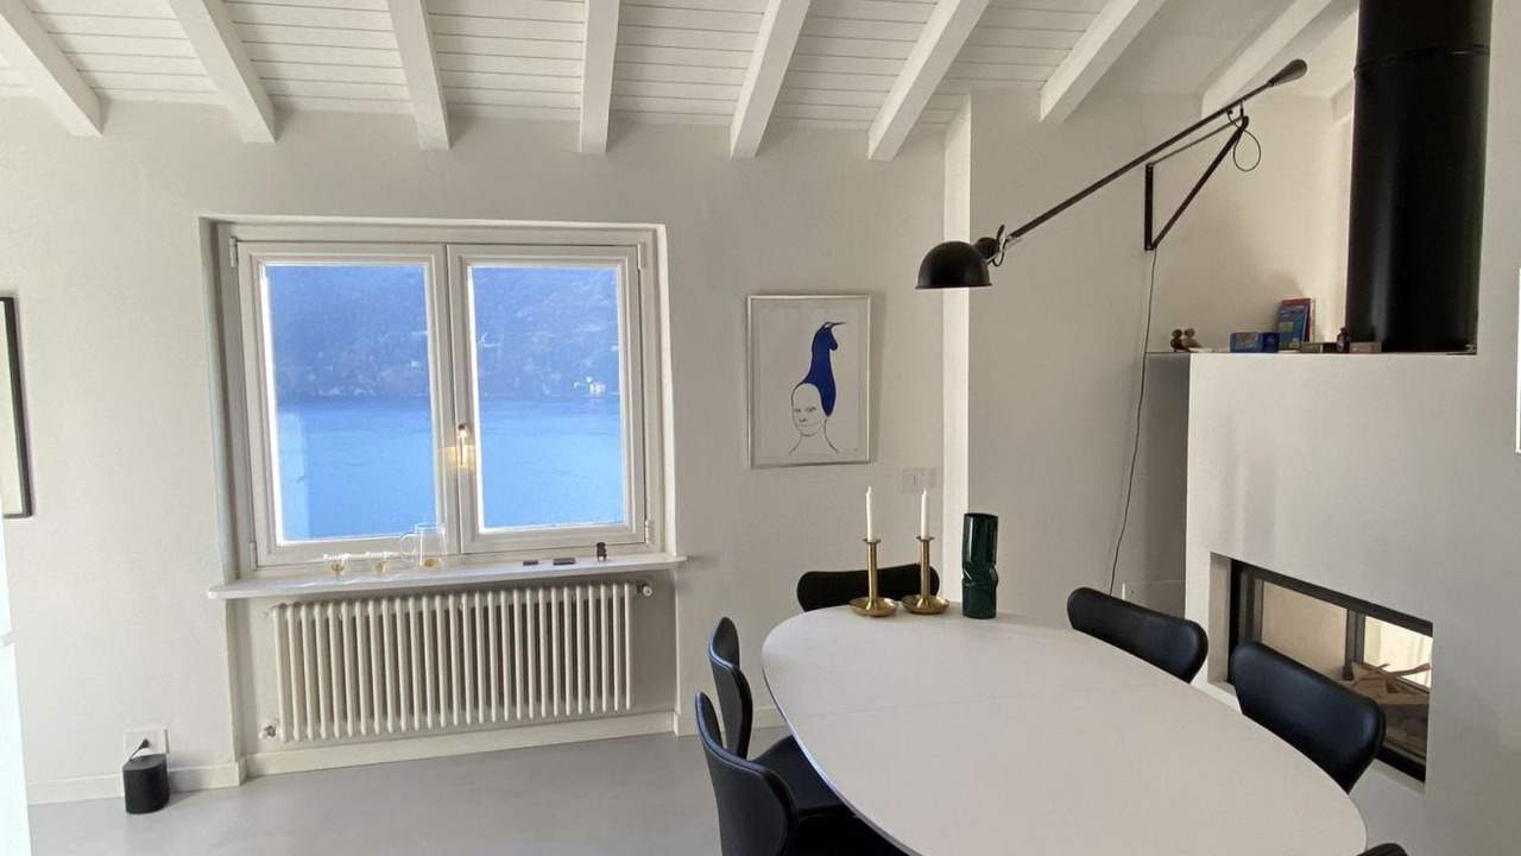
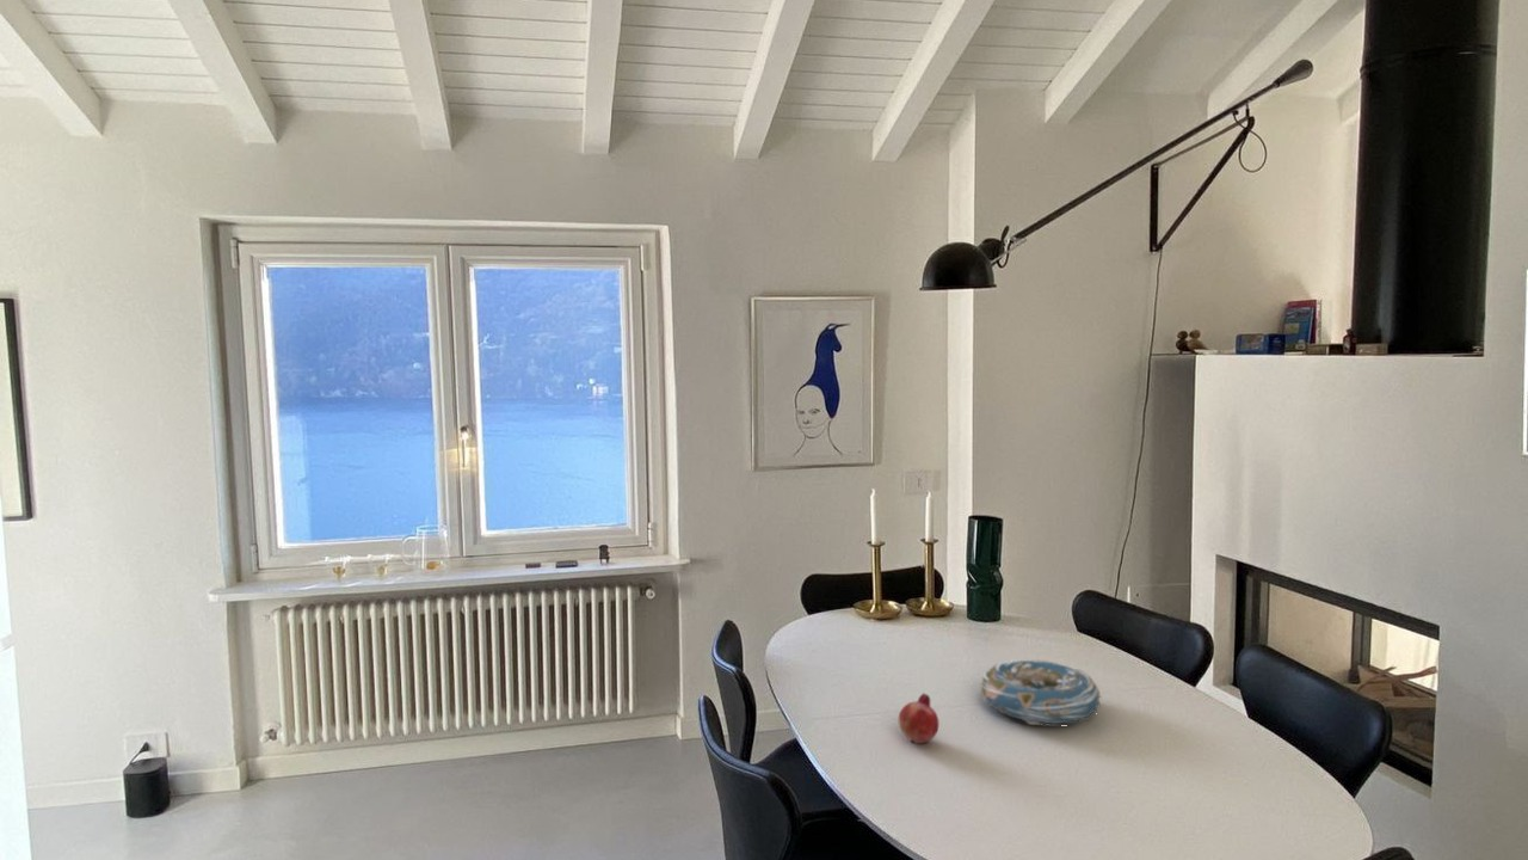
+ decorative bowl (1039, 690)
+ fruit (918, 718)
